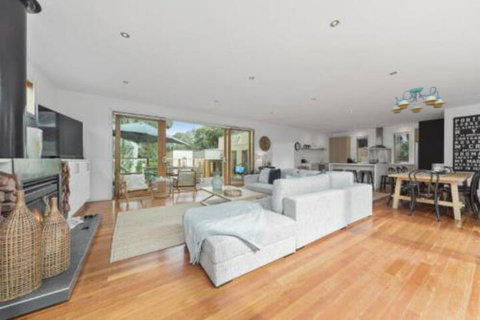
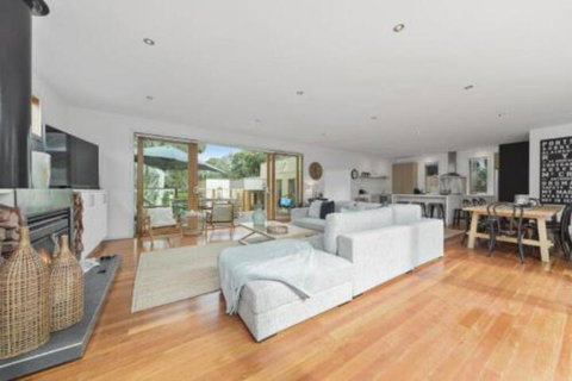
- chandelier (416, 99)
